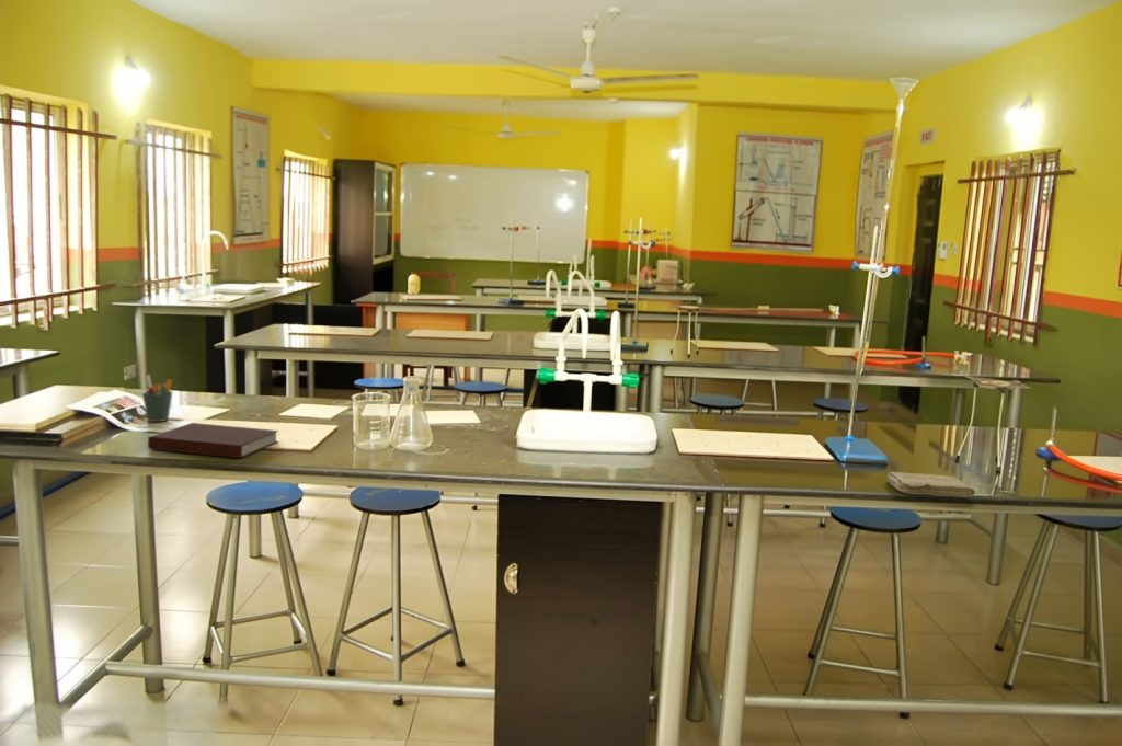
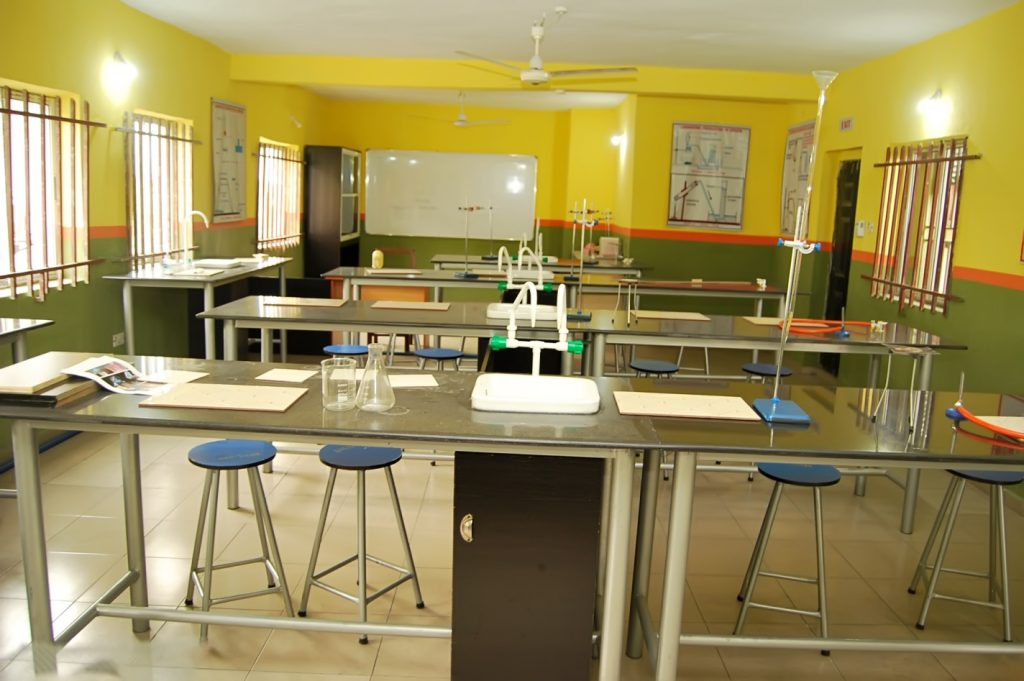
- washcloth (929, 483)
- notebook (215, 439)
- pen holder (158, 398)
